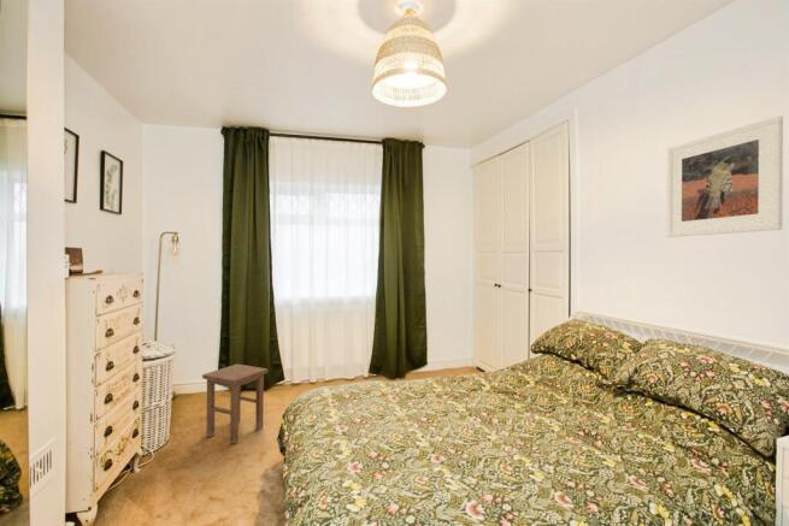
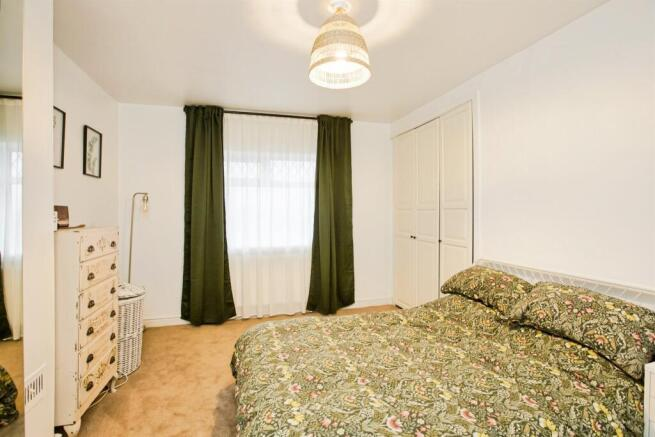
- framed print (717, 183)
- stool (235, 401)
